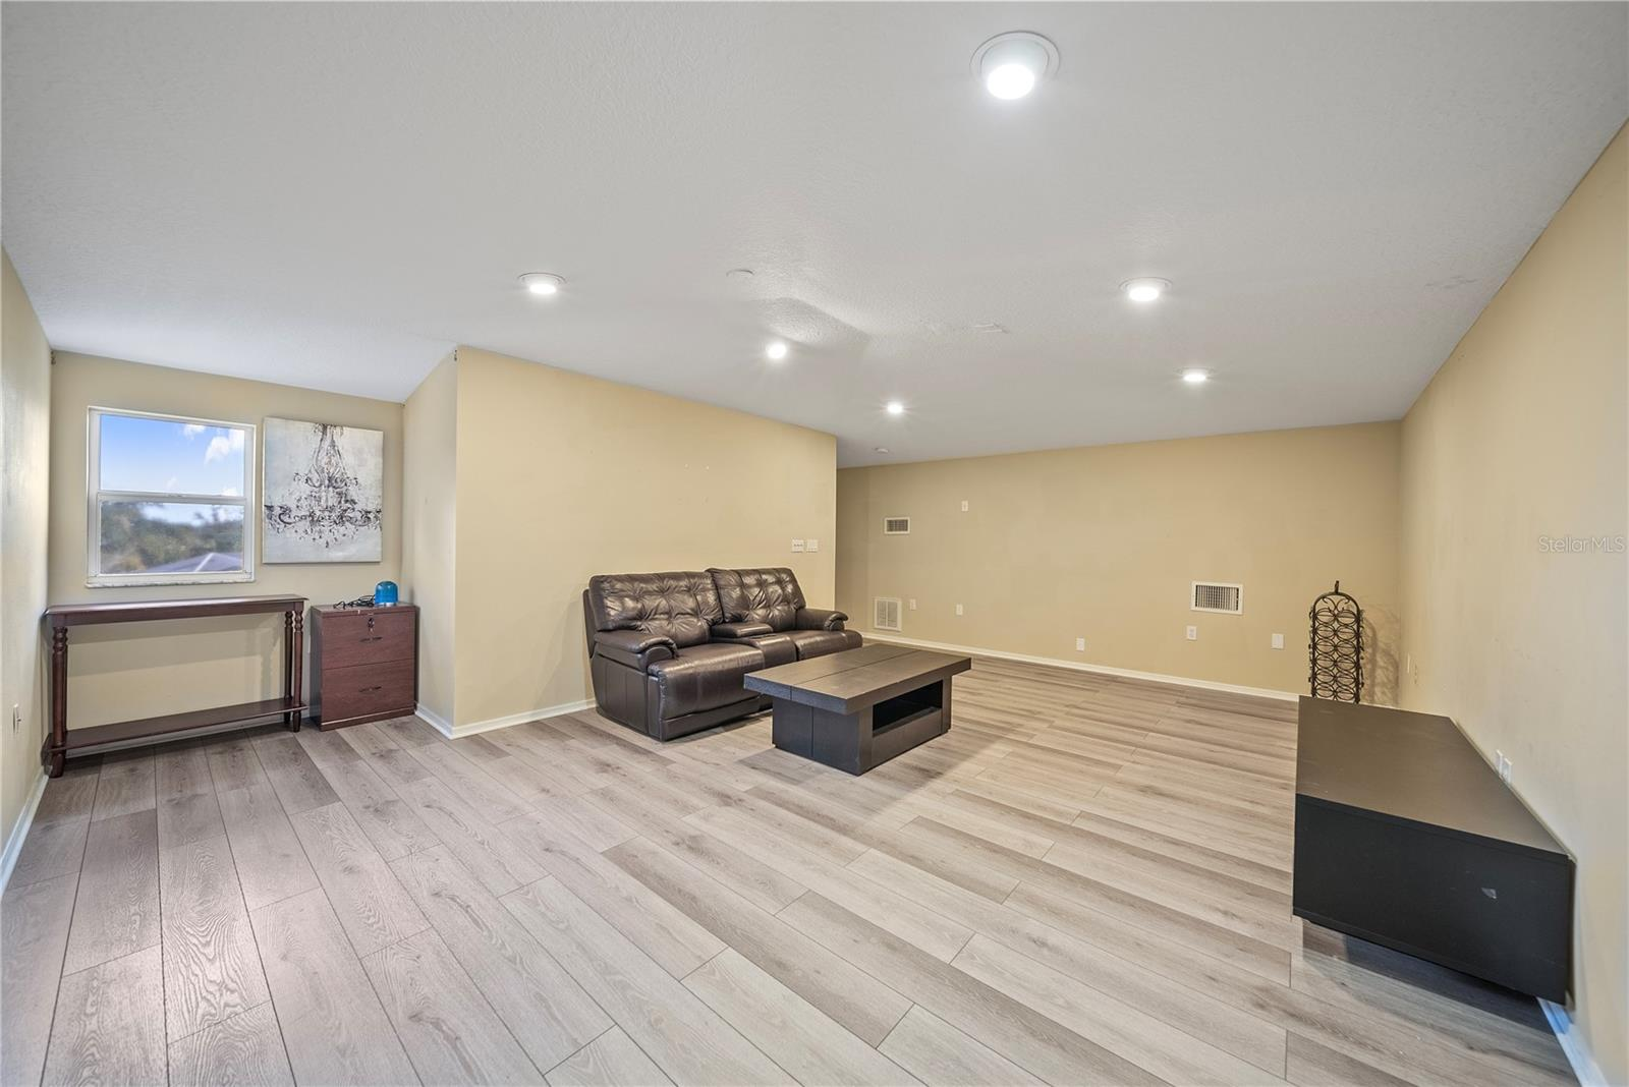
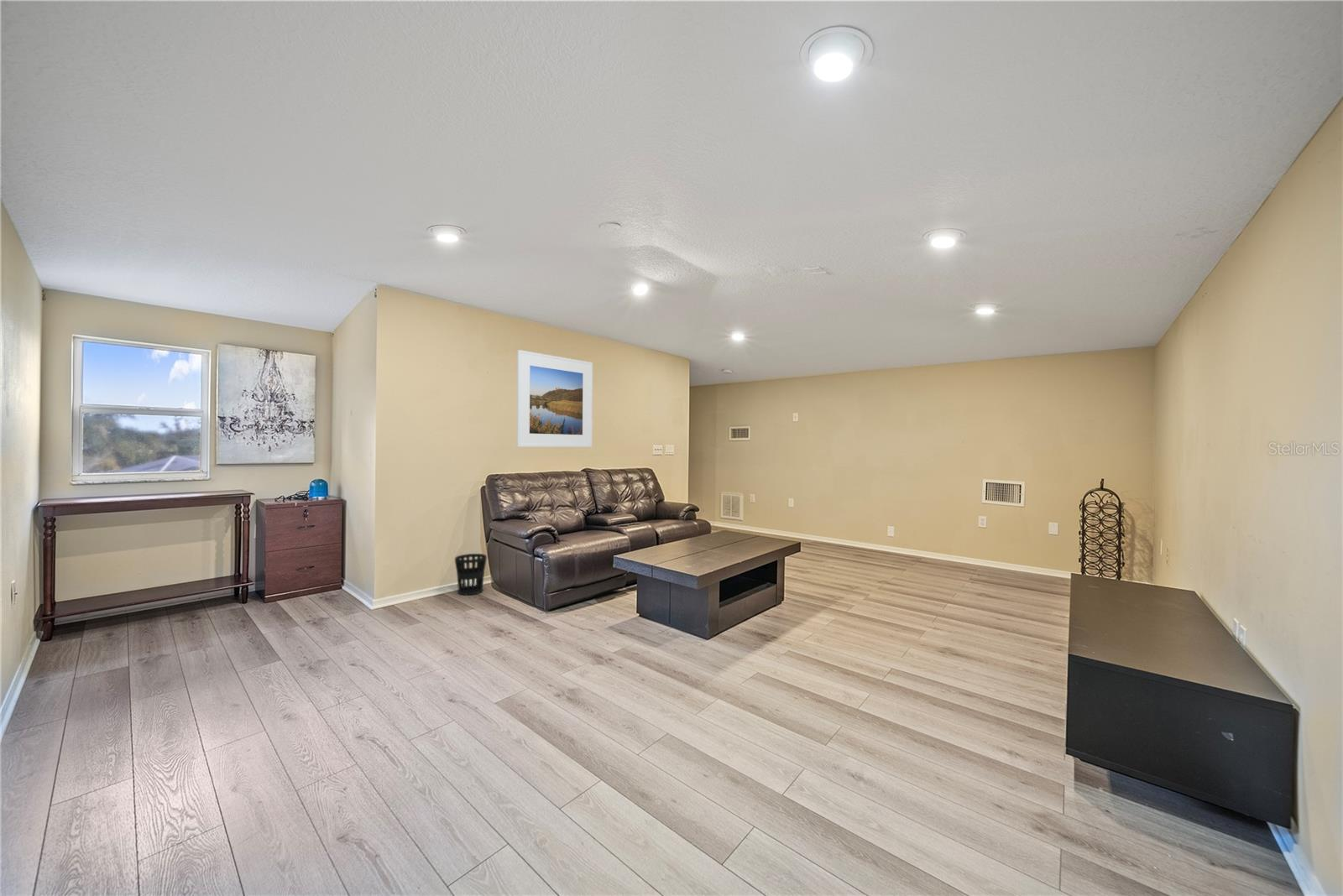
+ wastebasket (470, 574)
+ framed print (557, 402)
